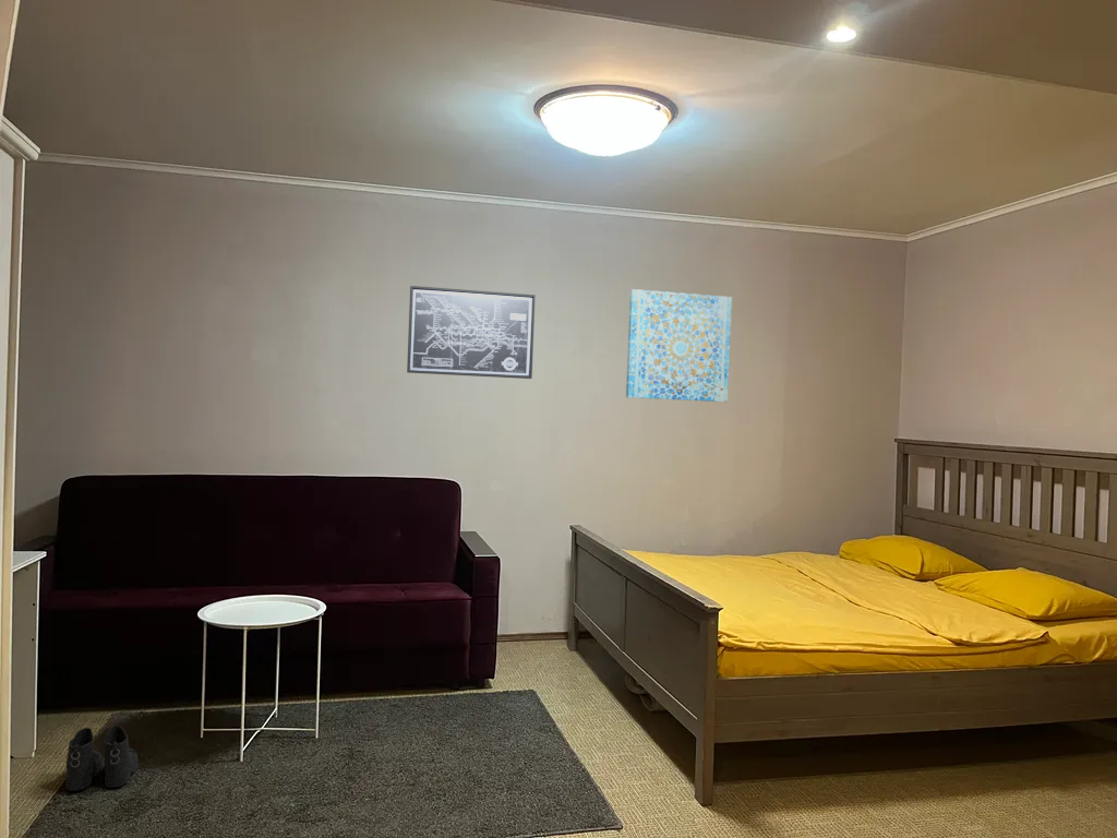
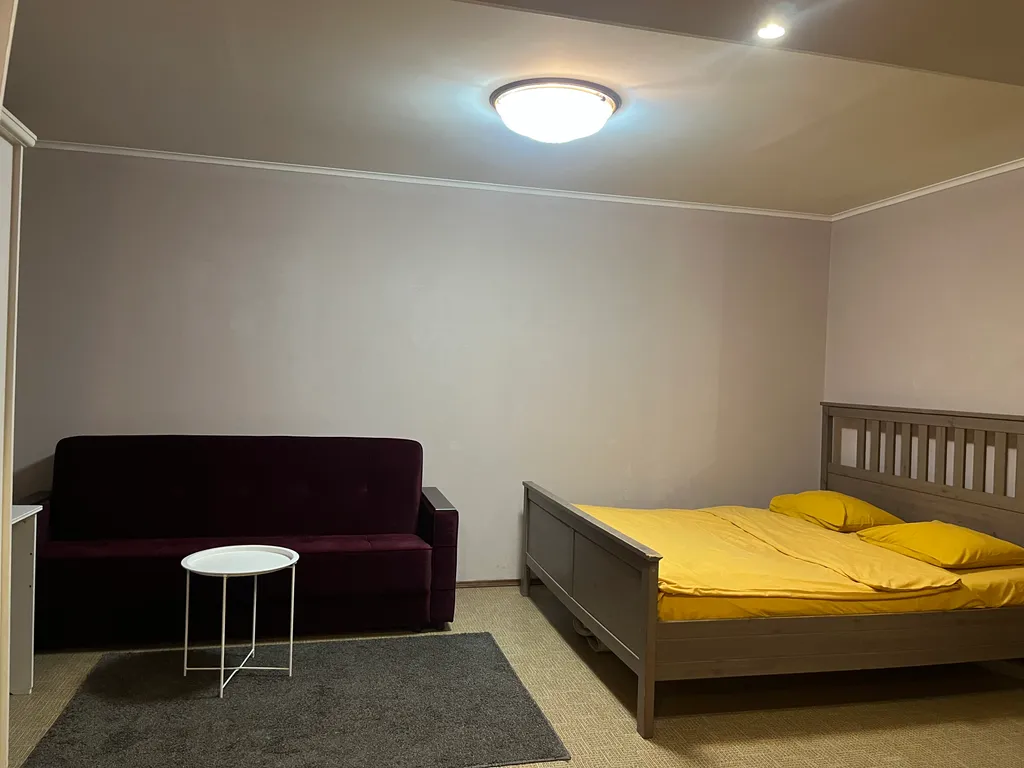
- wall art (471, 333)
- boots (105, 750)
- wall art (680, 346)
